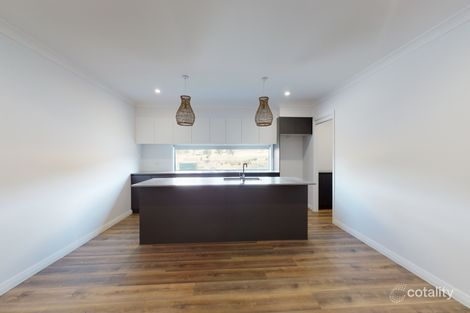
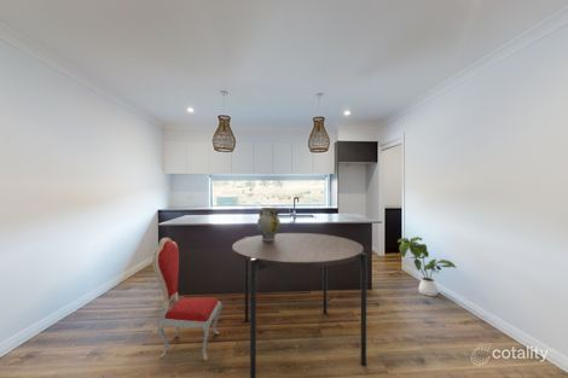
+ dining chair (189, 298)
+ dining table (296, 266)
+ ceramic jug (269, 223)
+ house plant (421, 264)
